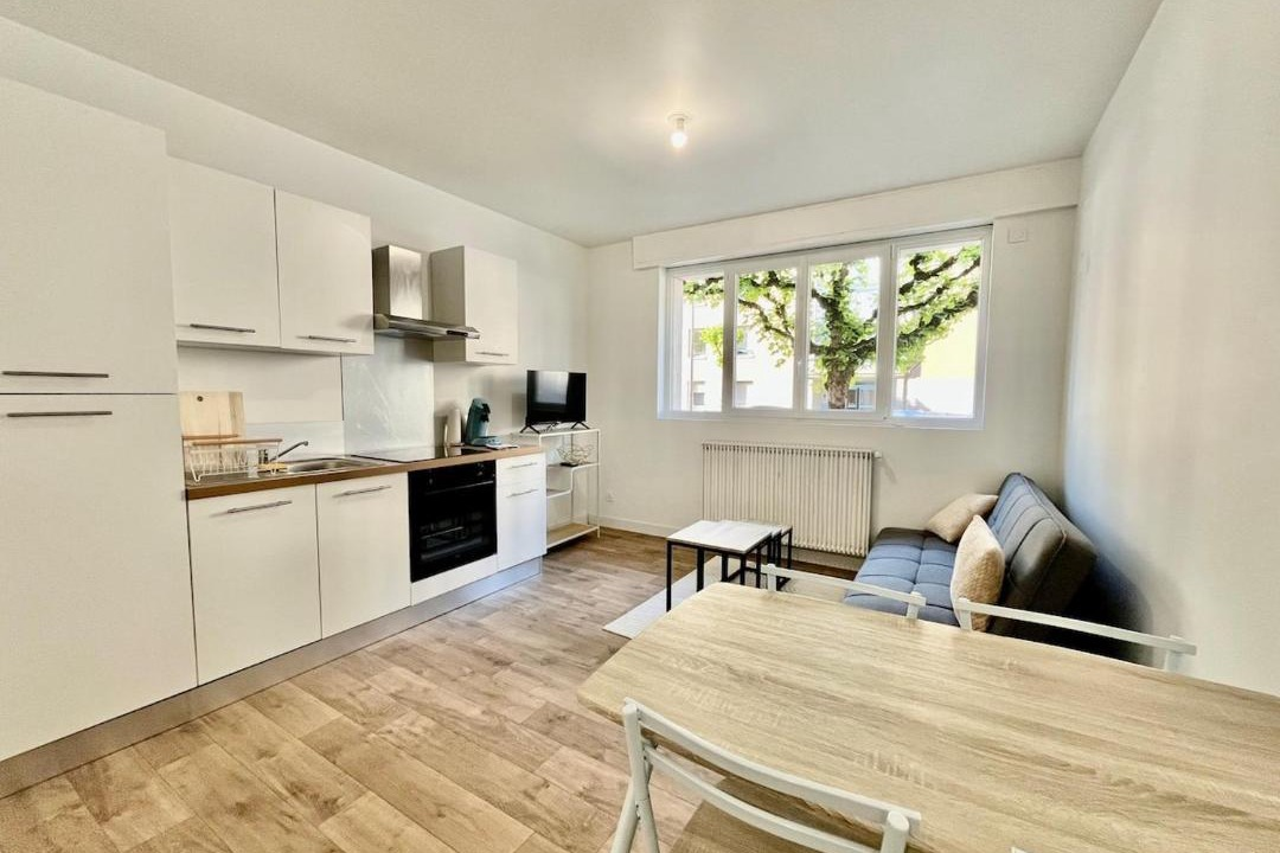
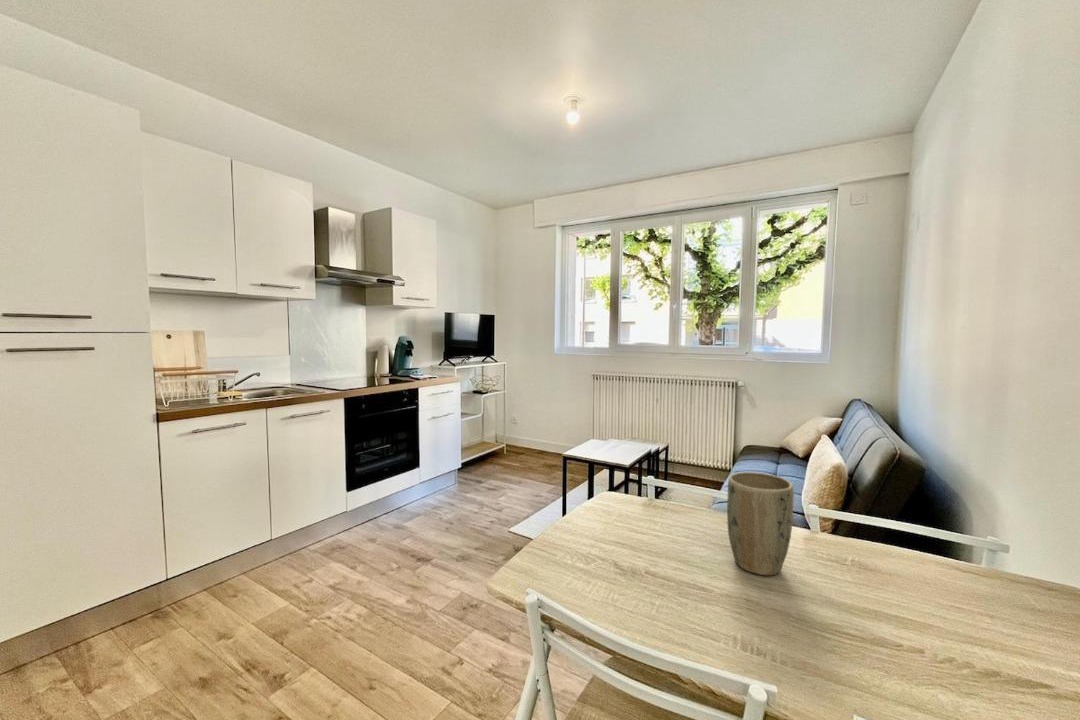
+ plant pot (758, 522)
